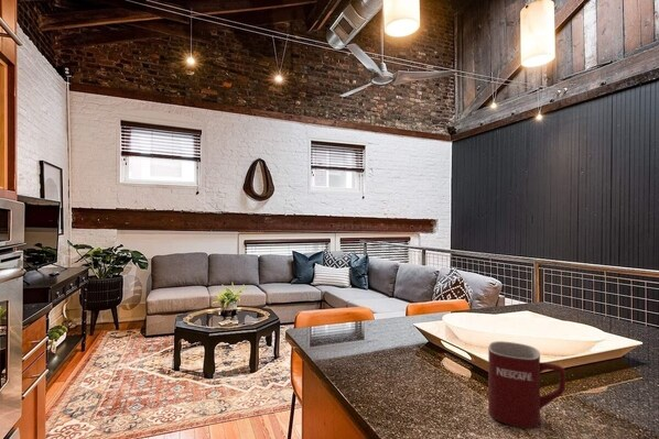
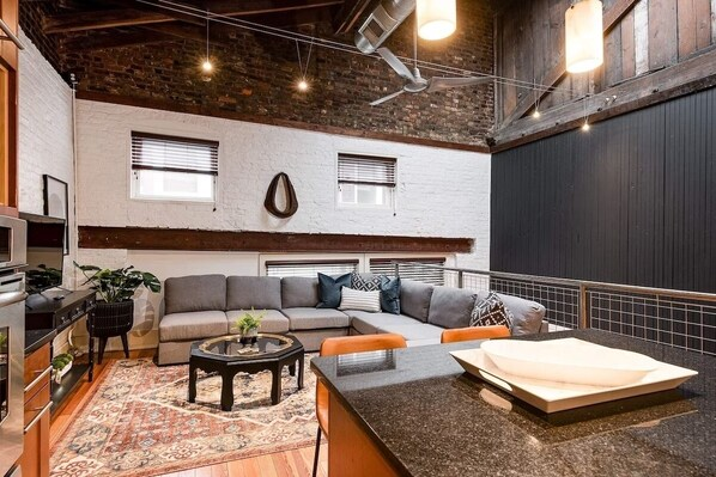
- mug (525, 384)
